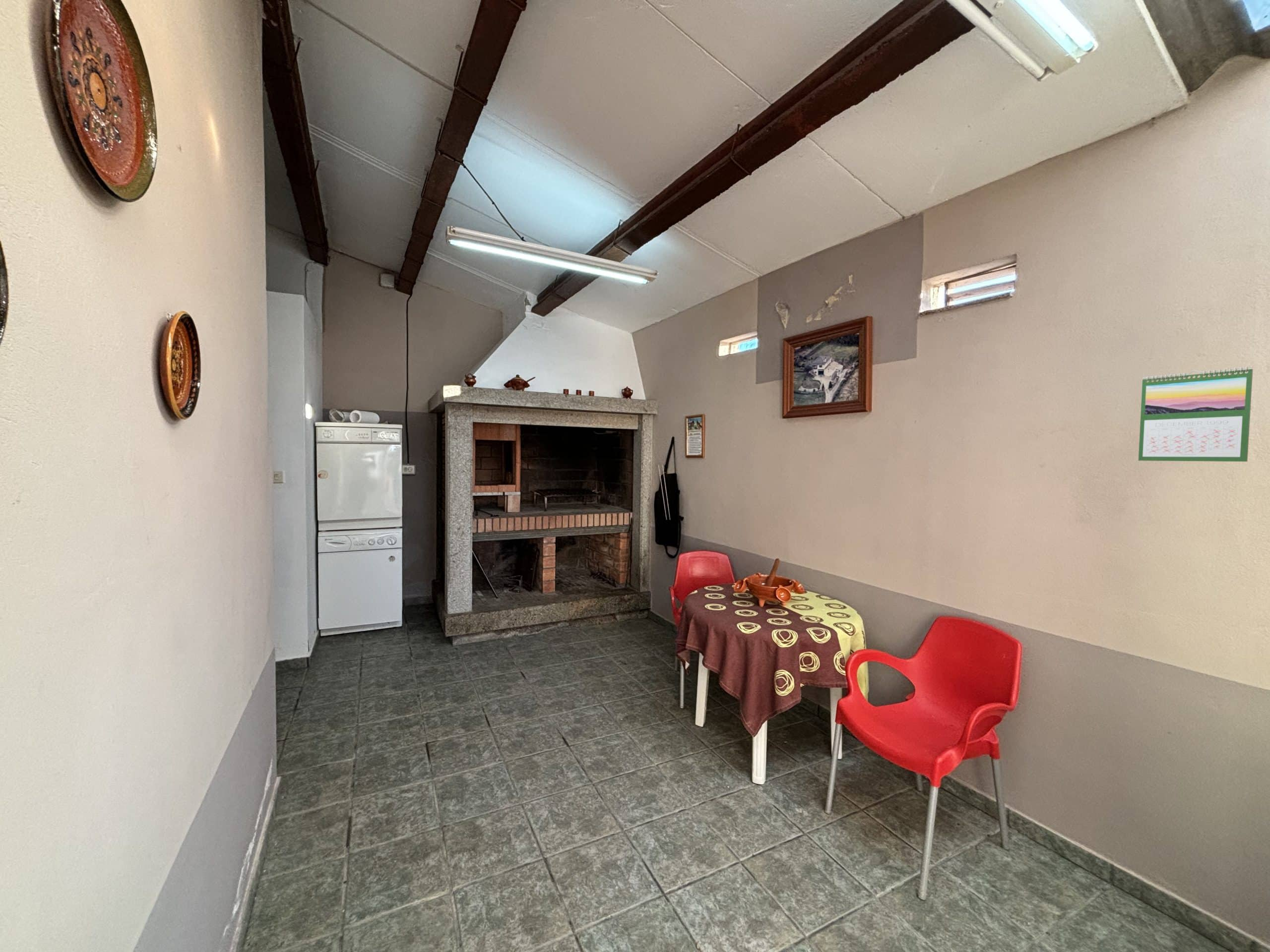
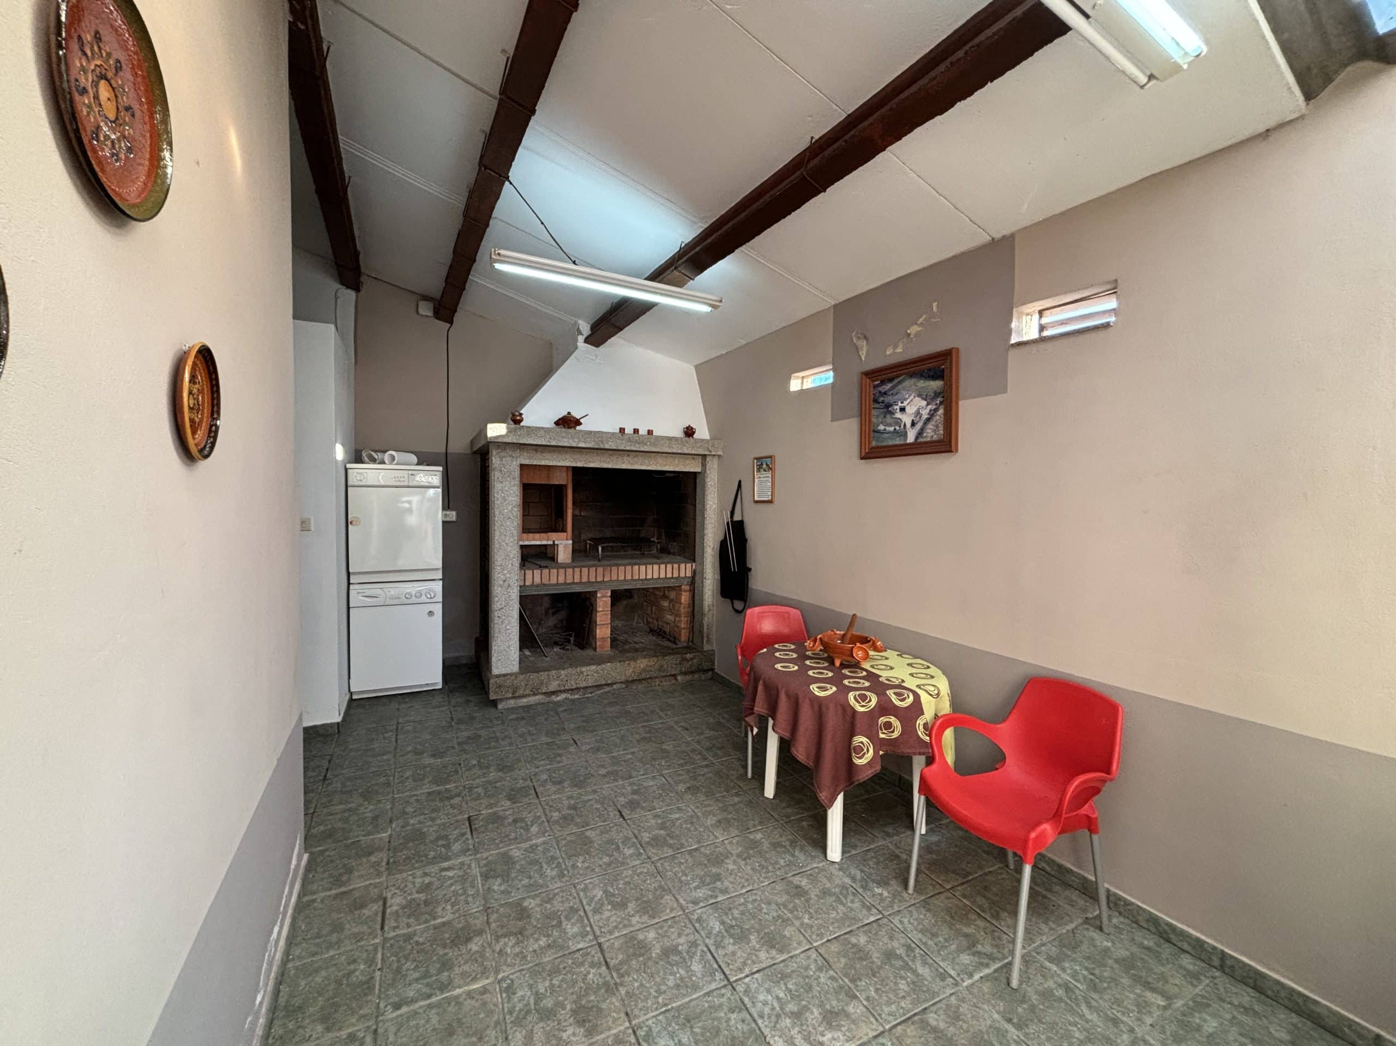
- calendar (1192, 416)
